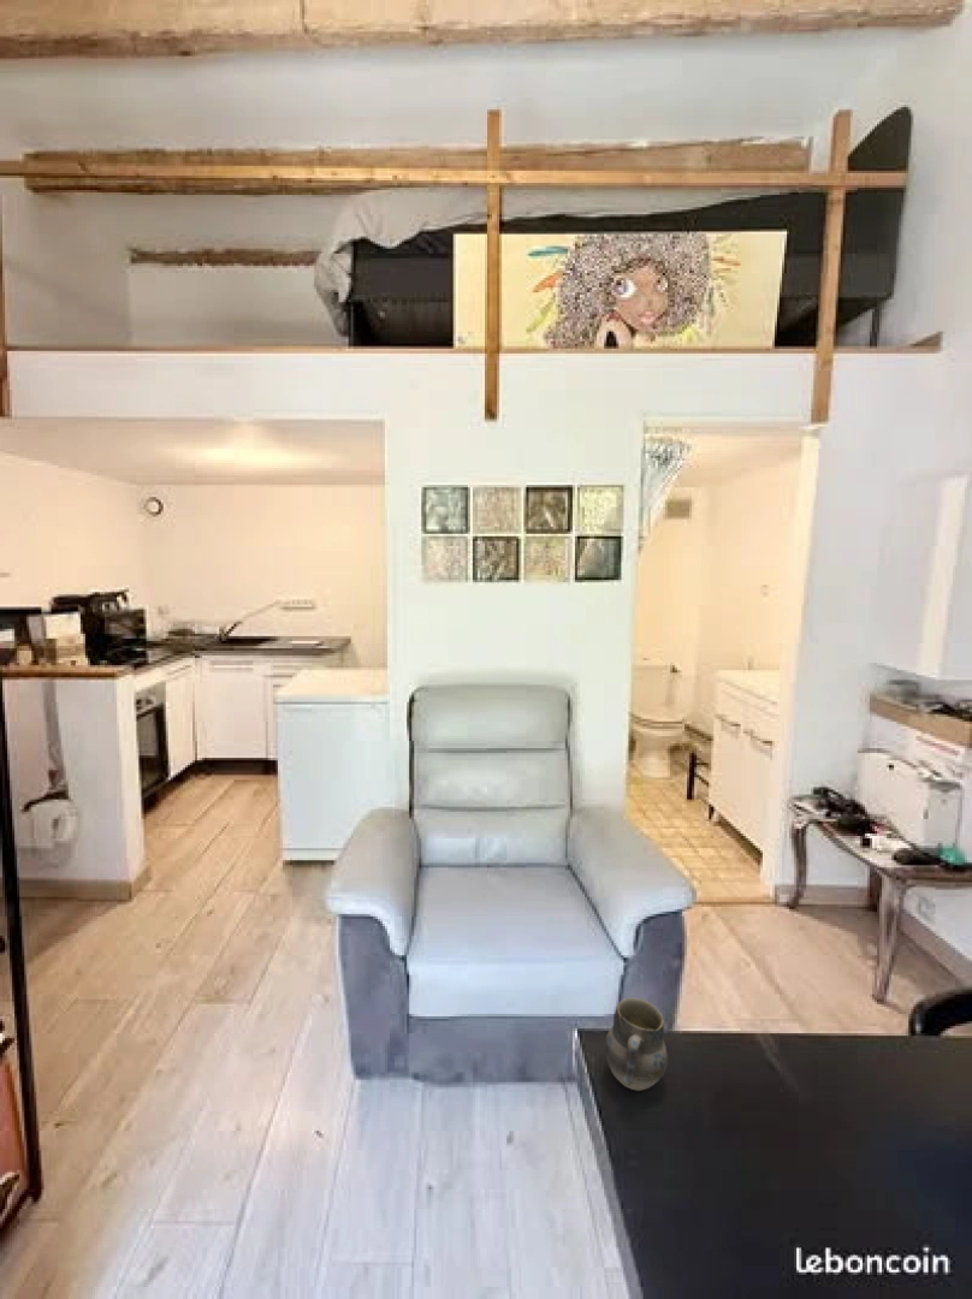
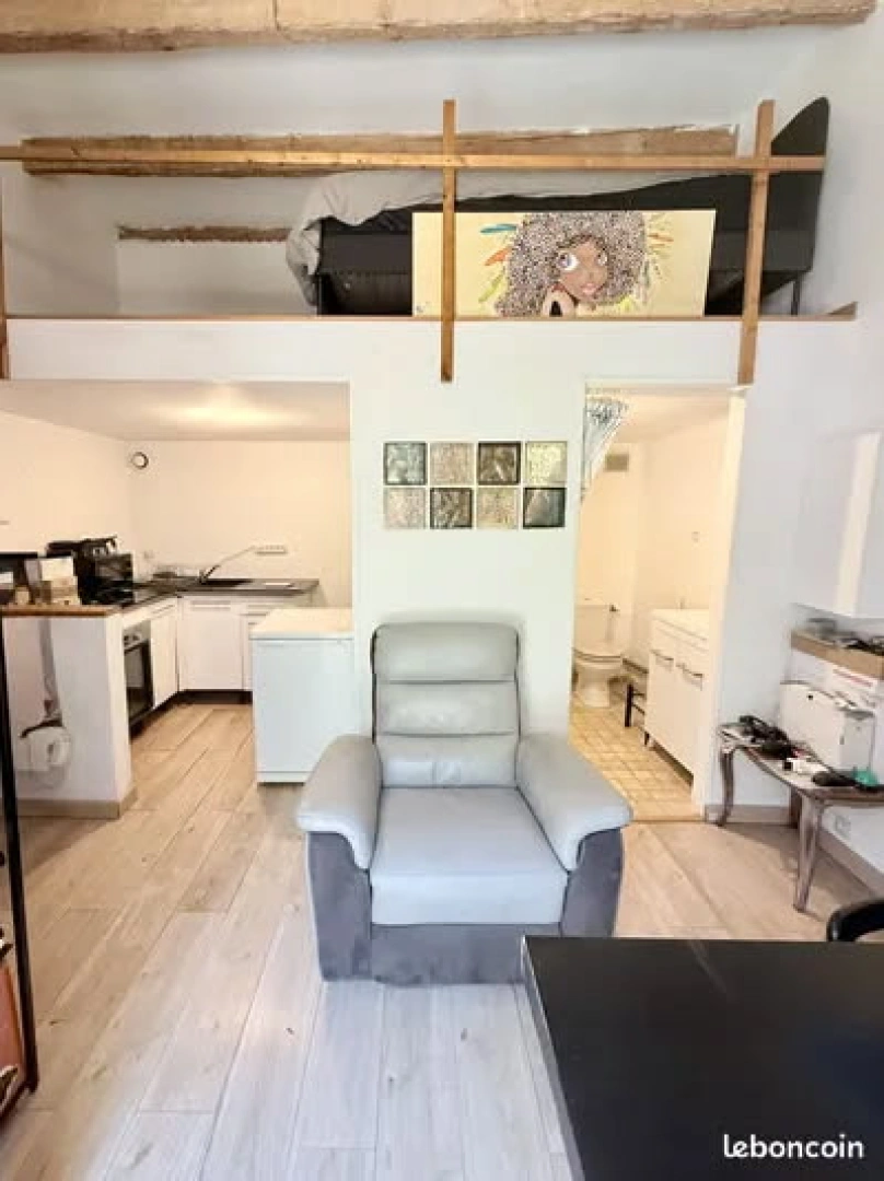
- cup (635, 1049)
